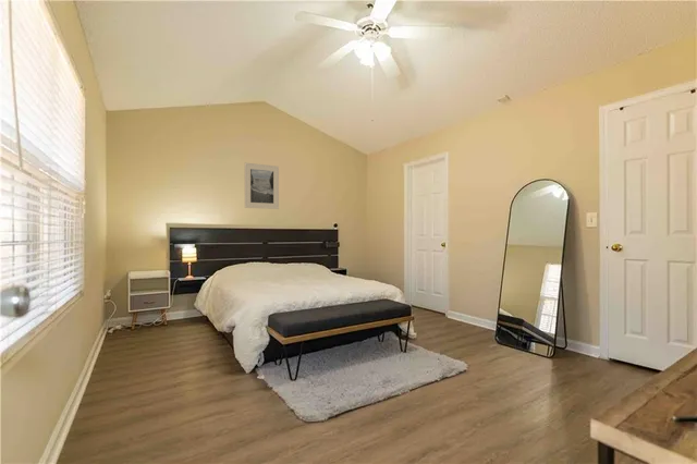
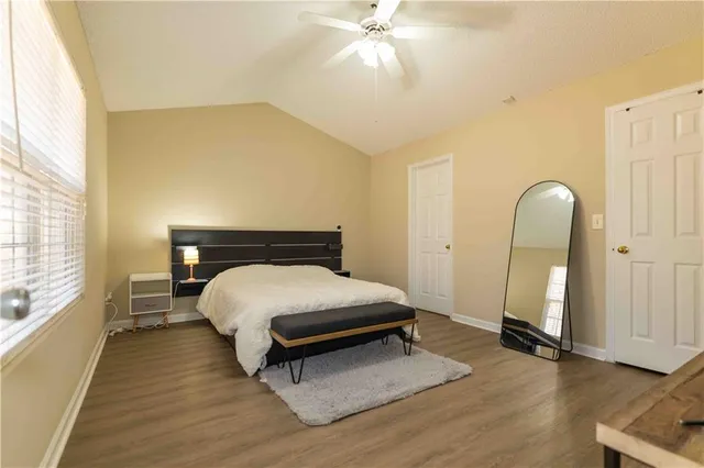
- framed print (261, 186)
